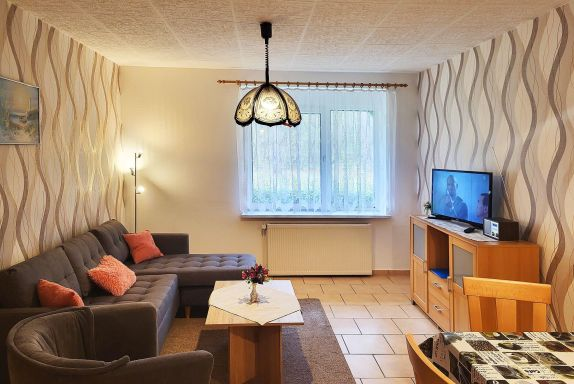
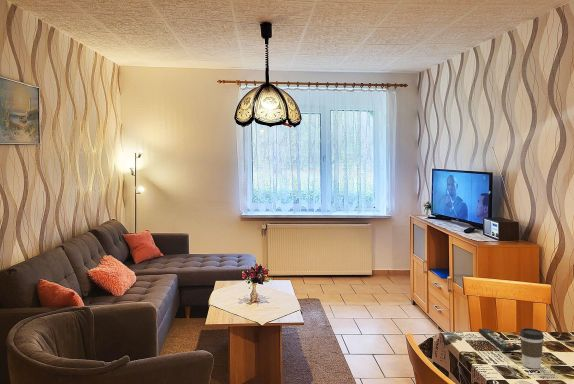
+ remote control (495, 339)
+ coffee cup (531, 348)
